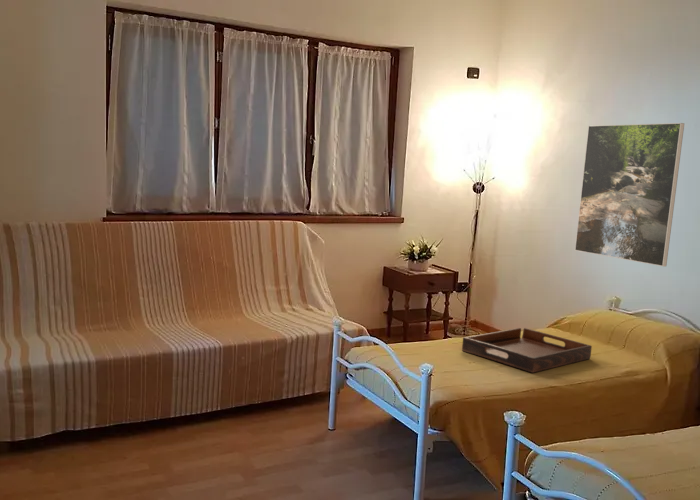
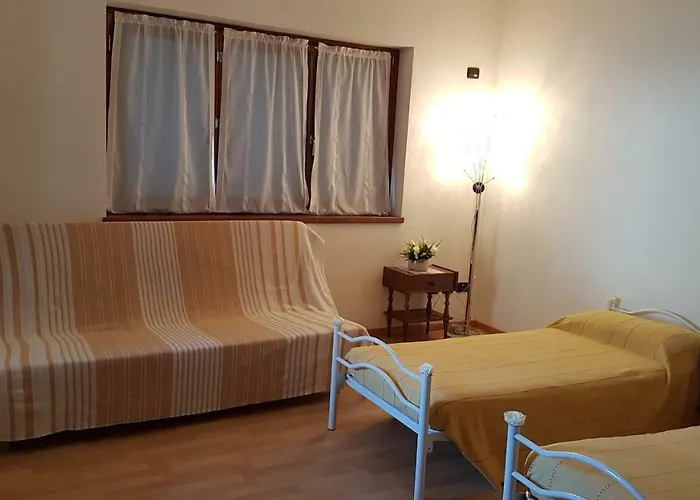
- serving tray (527, 347)
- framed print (625, 192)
